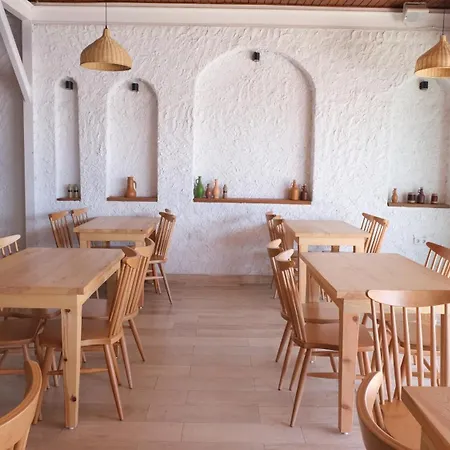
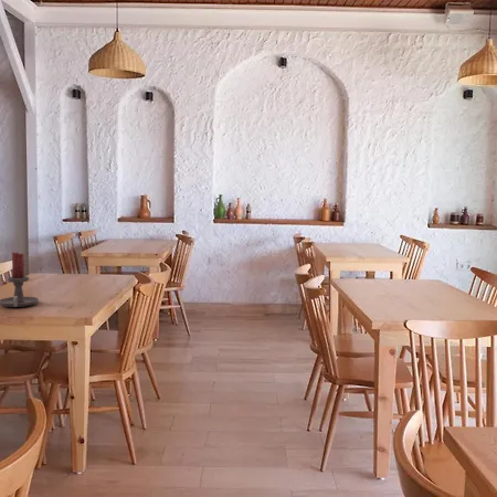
+ candle holder (18, 278)
